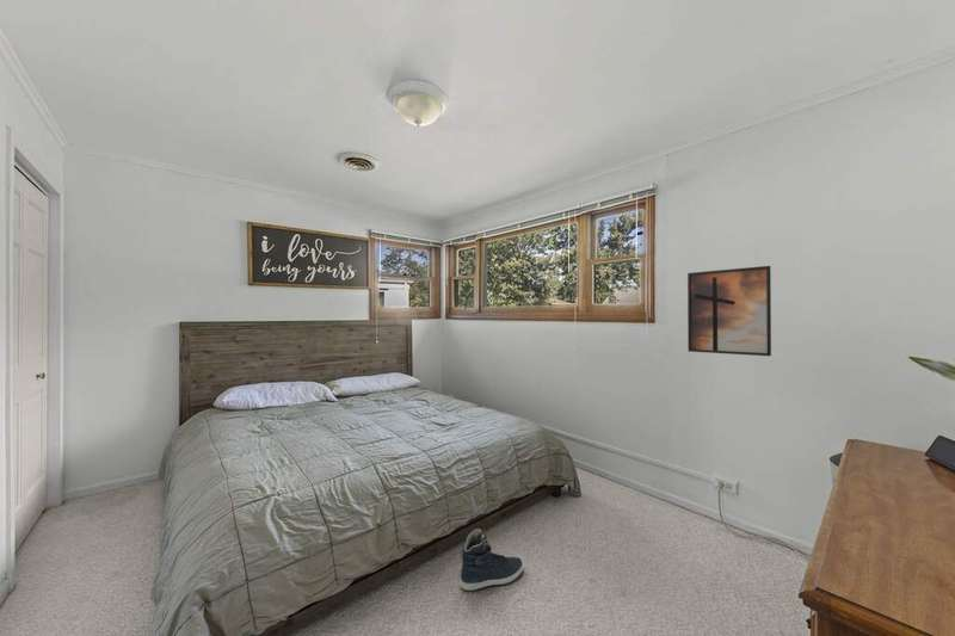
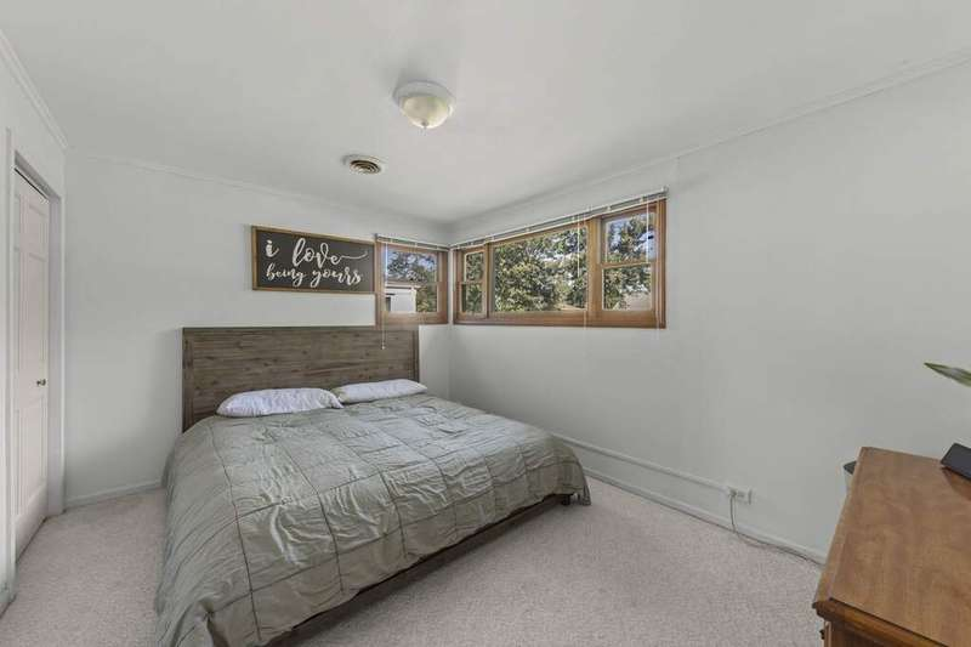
- sneaker (492, 554)
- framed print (726, 311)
